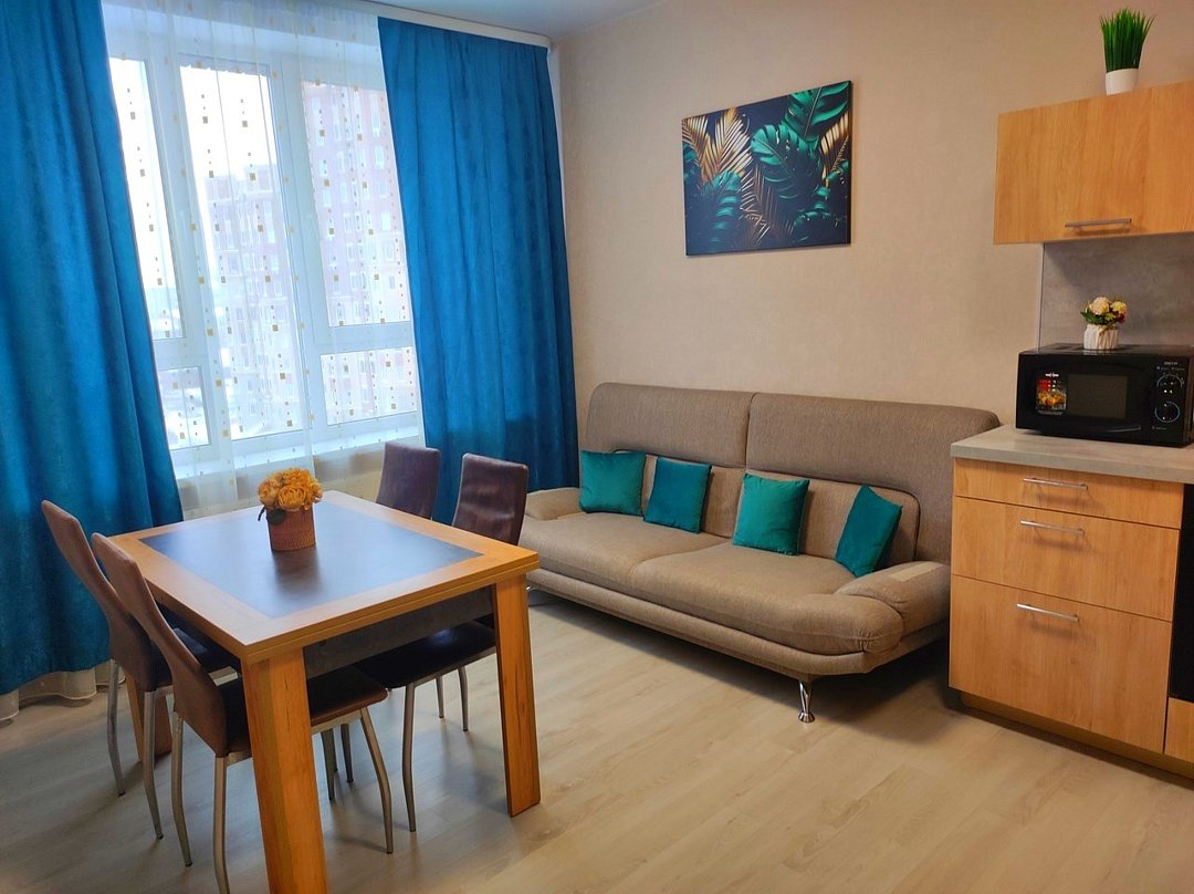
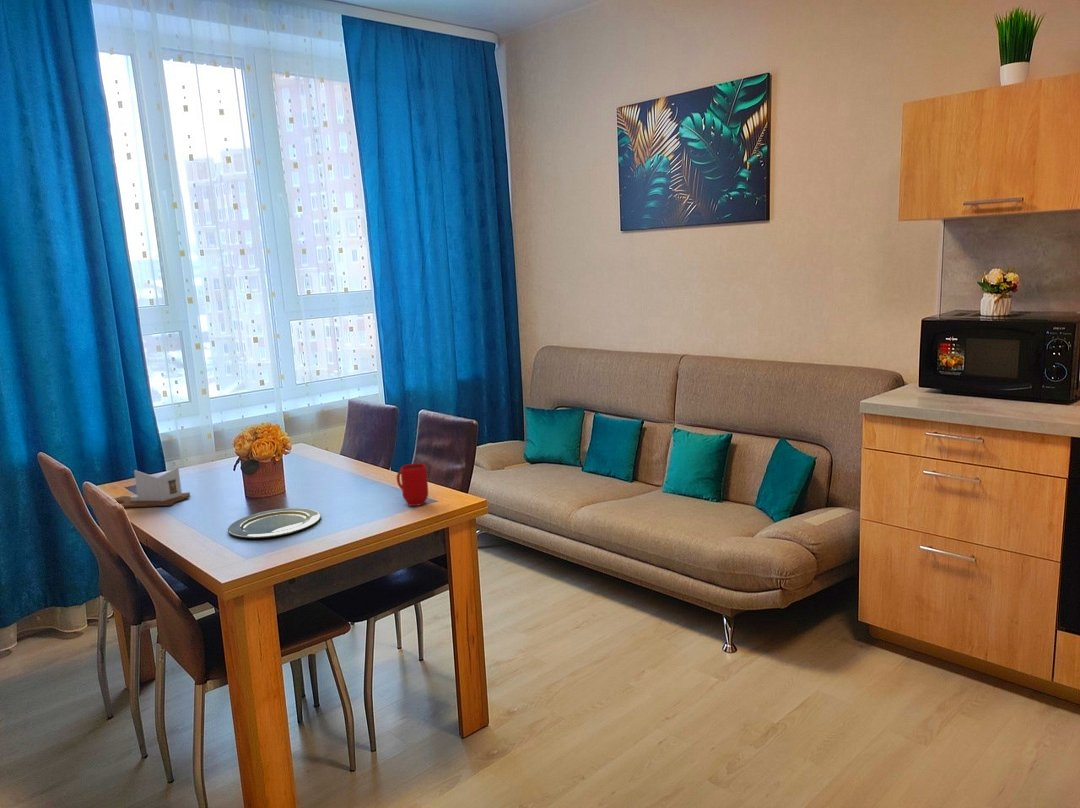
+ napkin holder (149, 483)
+ mug (410, 484)
+ plate (275, 522)
